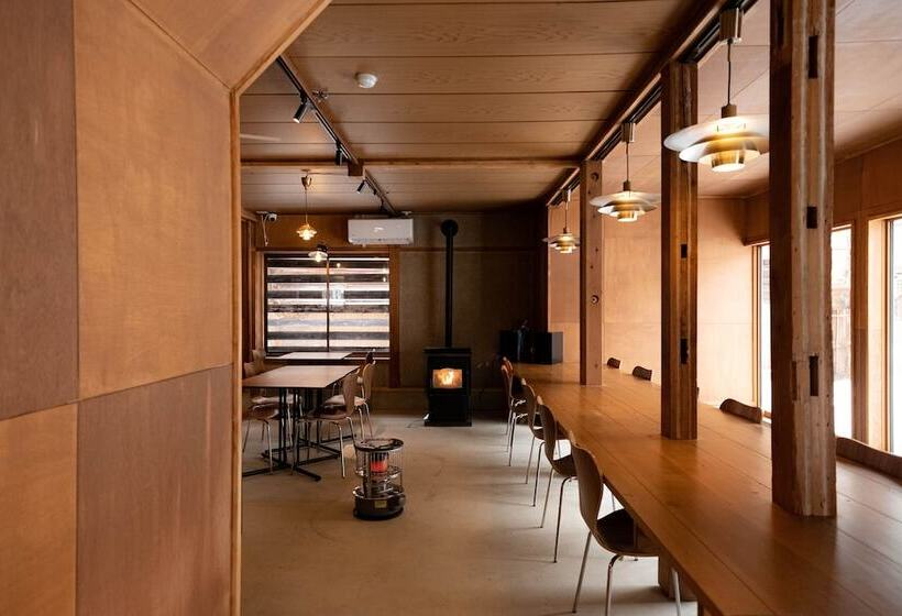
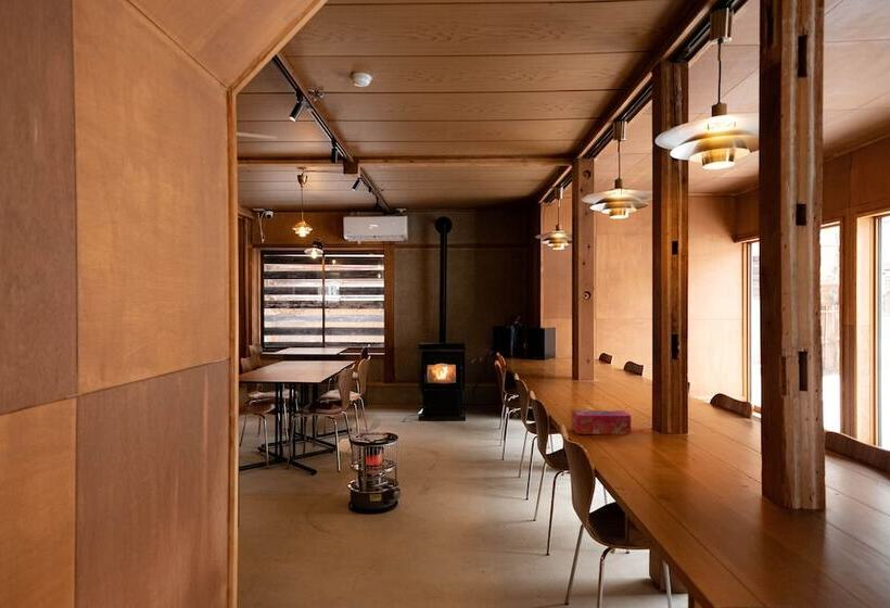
+ tissue box (600, 421)
